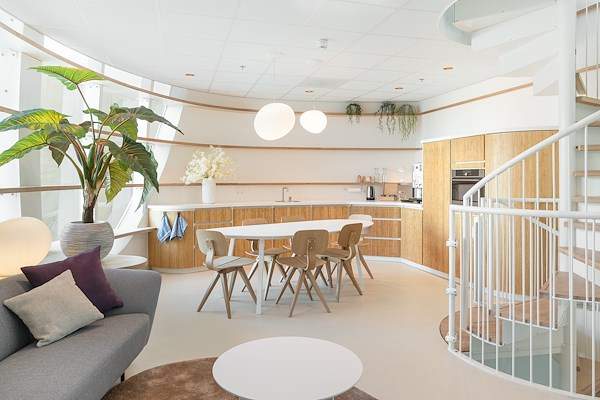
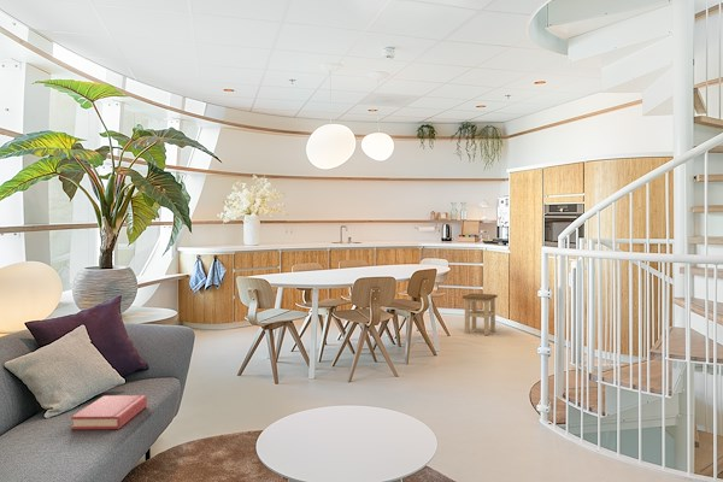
+ stool (480, 313)
+ hardback book (111, 411)
